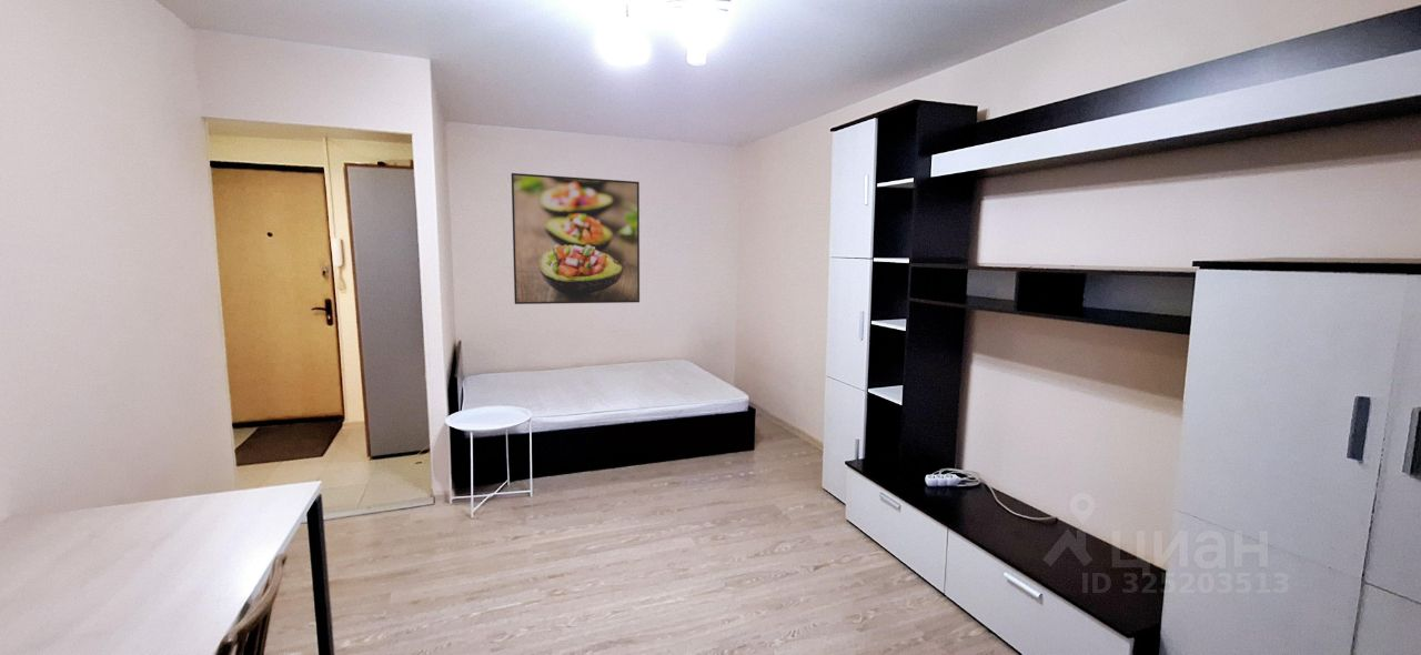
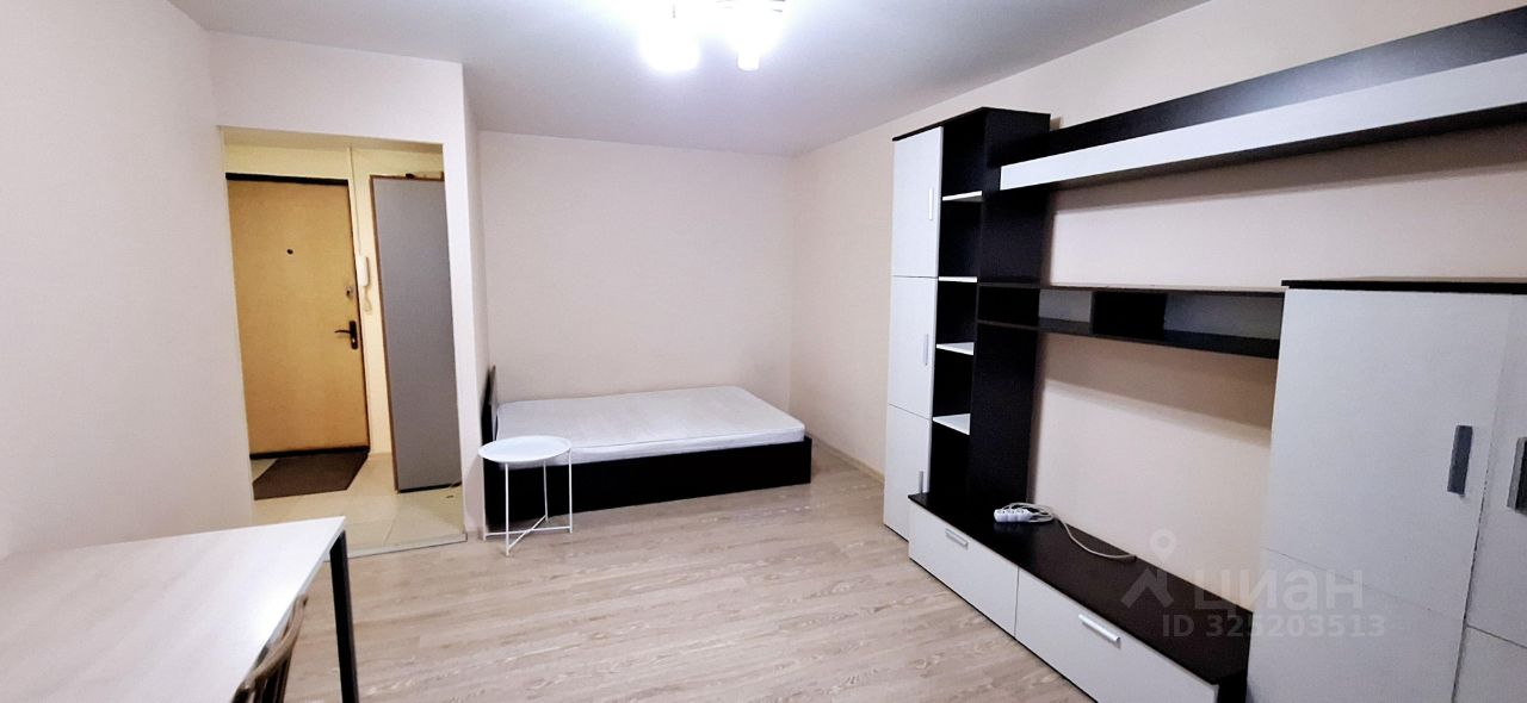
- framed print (578, 241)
